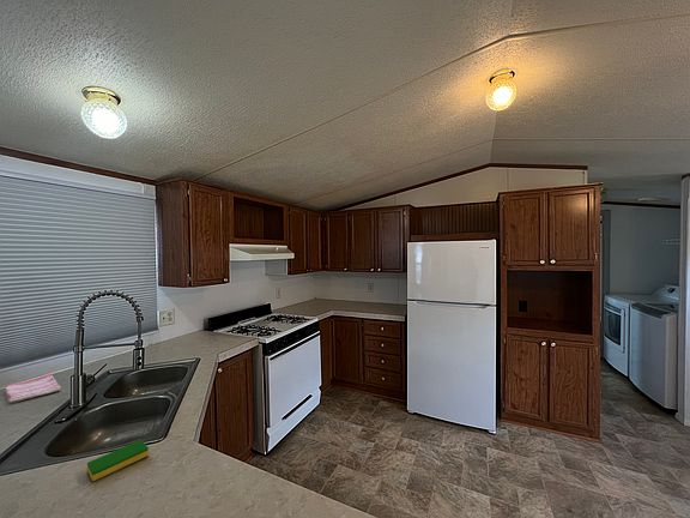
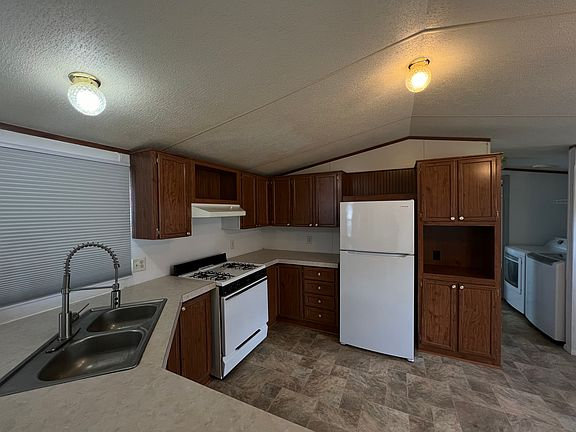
- dish towel (32, 387)
- dish sponge (119, 458)
